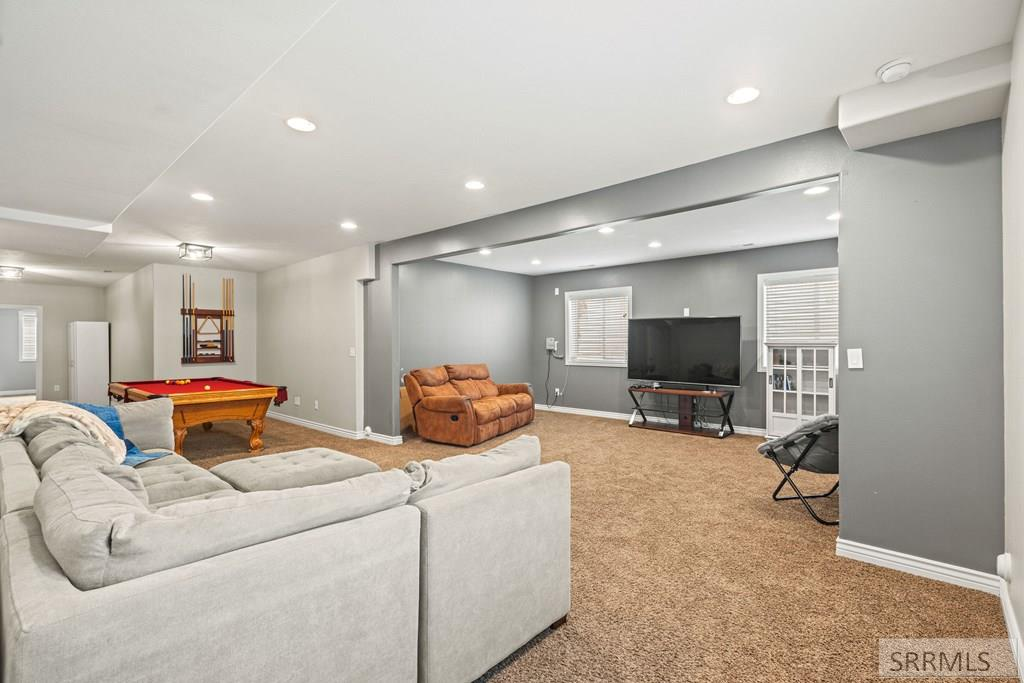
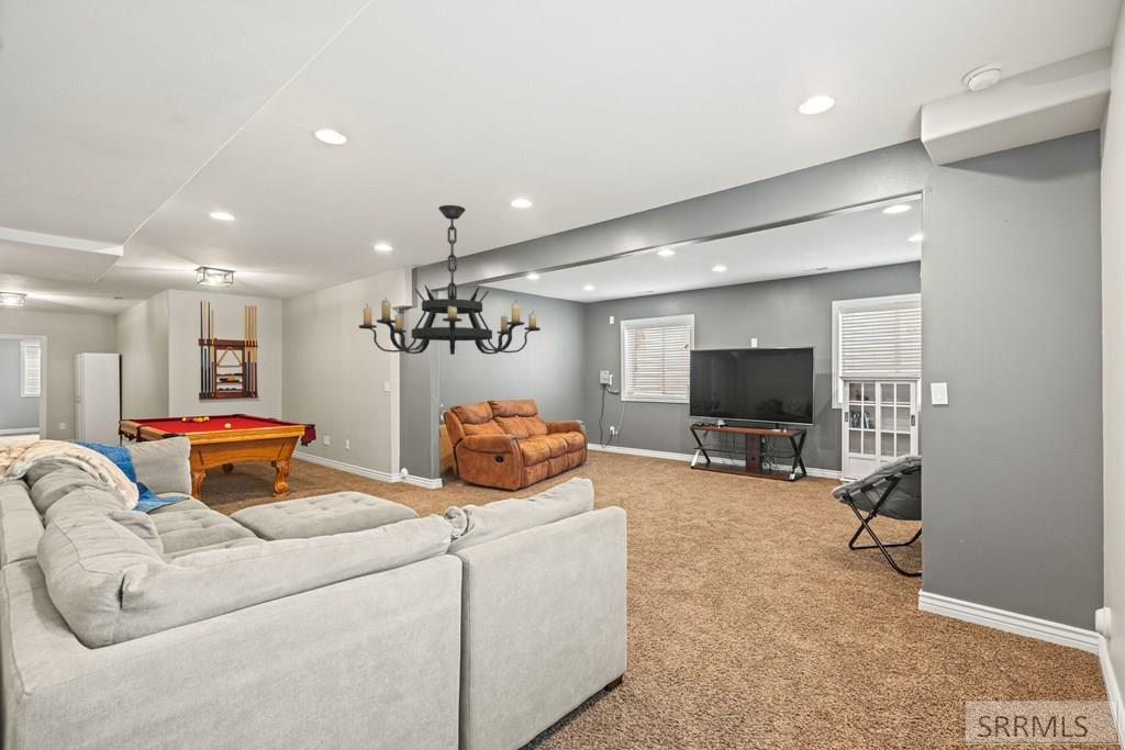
+ chandelier (452, 280)
